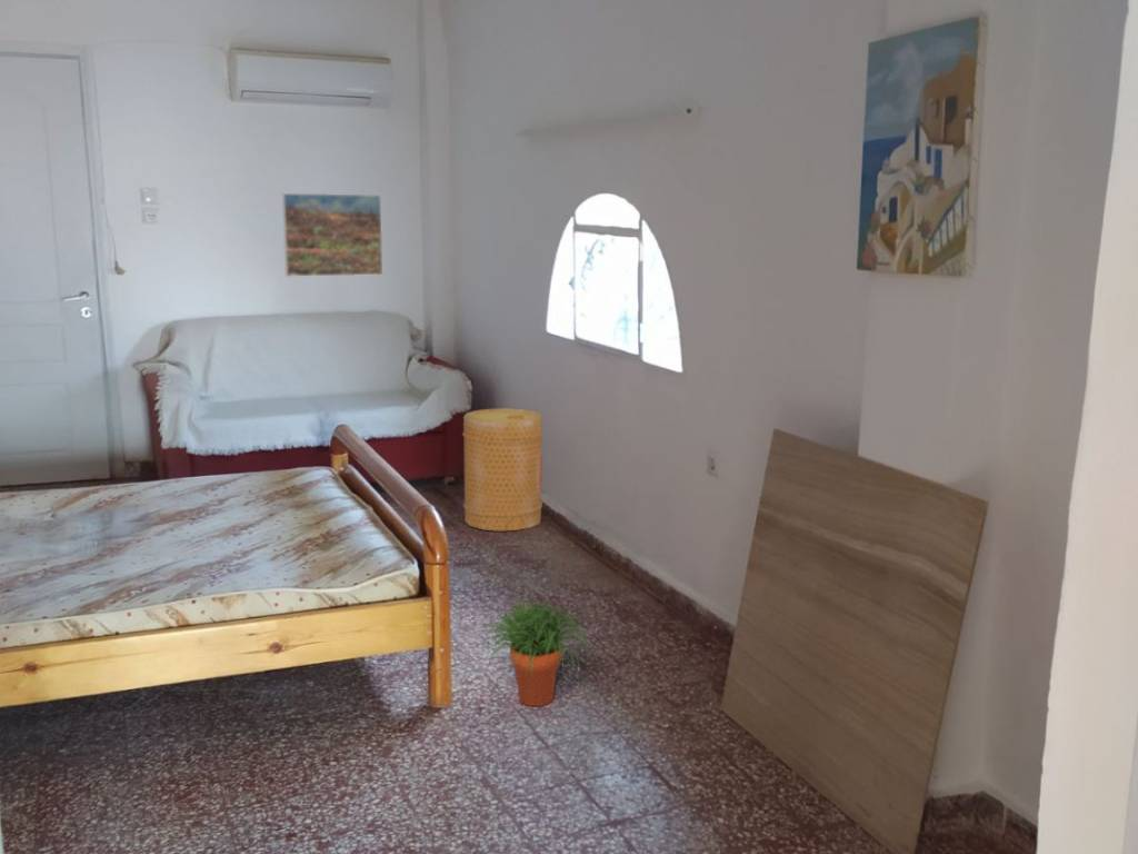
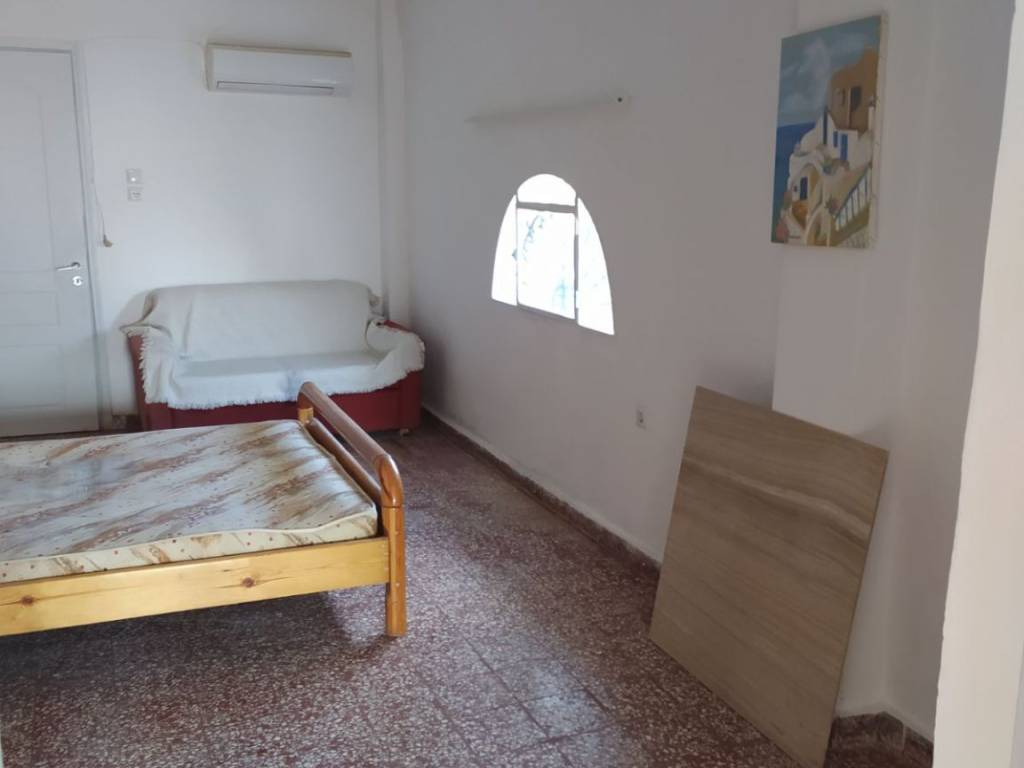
- basket (502, 468)
- potted plant (536, 651)
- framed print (333, 235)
